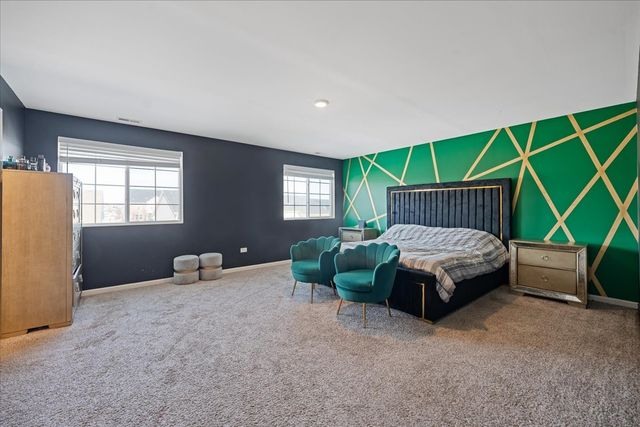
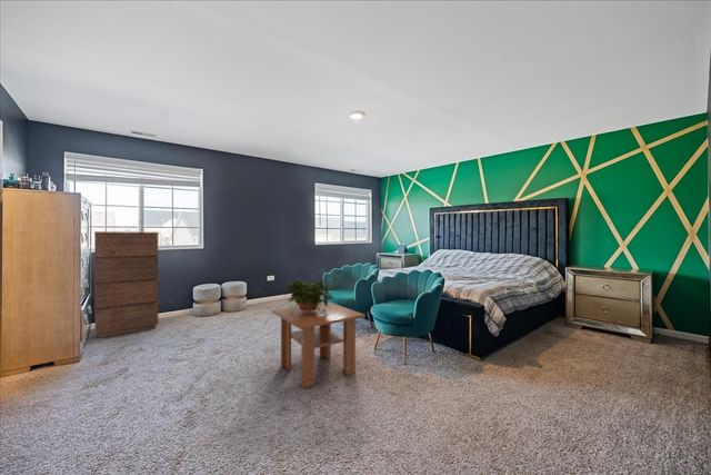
+ dresser (126, 279)
+ potted plant (309, 294)
+ coffee table (317, 340)
